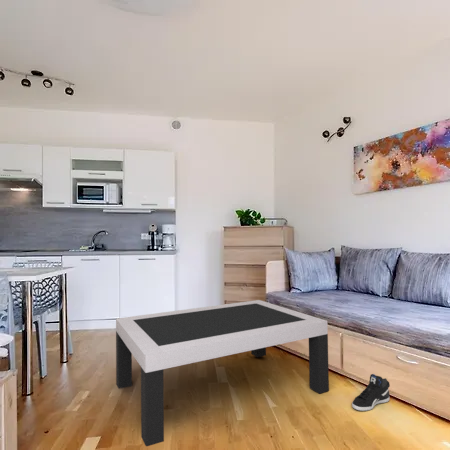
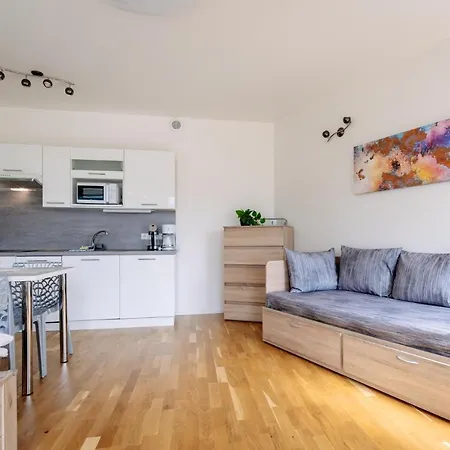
- coffee table (219, 353)
- sneaker (369, 389)
